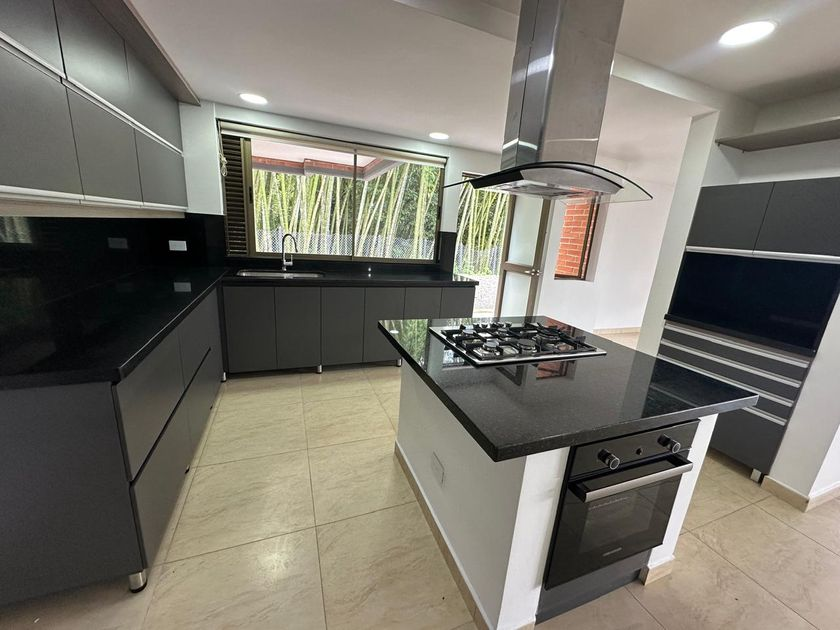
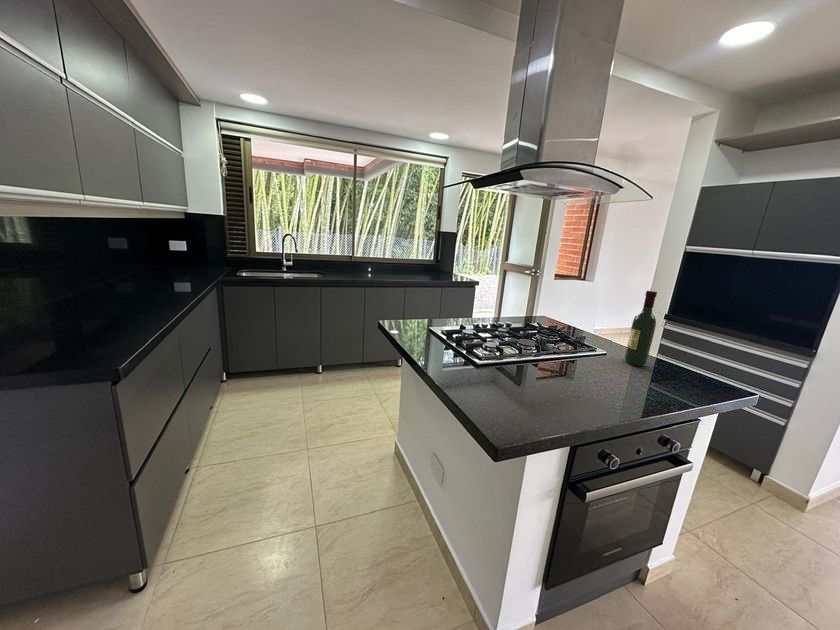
+ wine bottle (643, 328)
